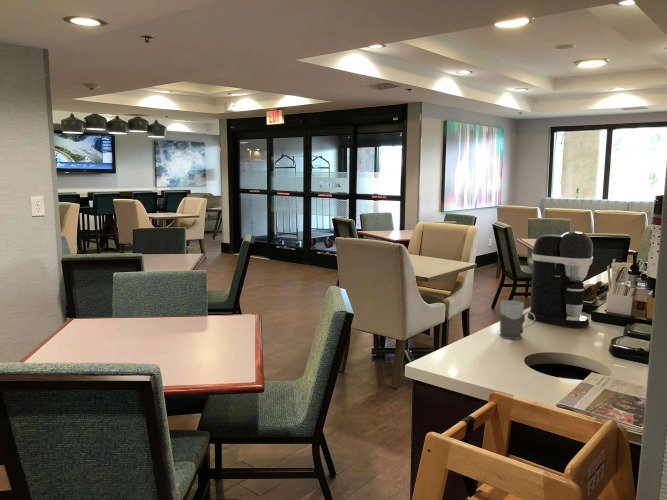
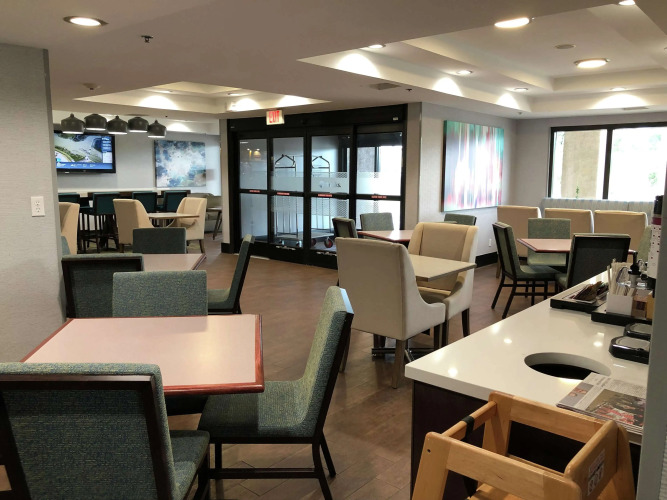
- mug (517, 320)
- coffee maker (560, 276)
